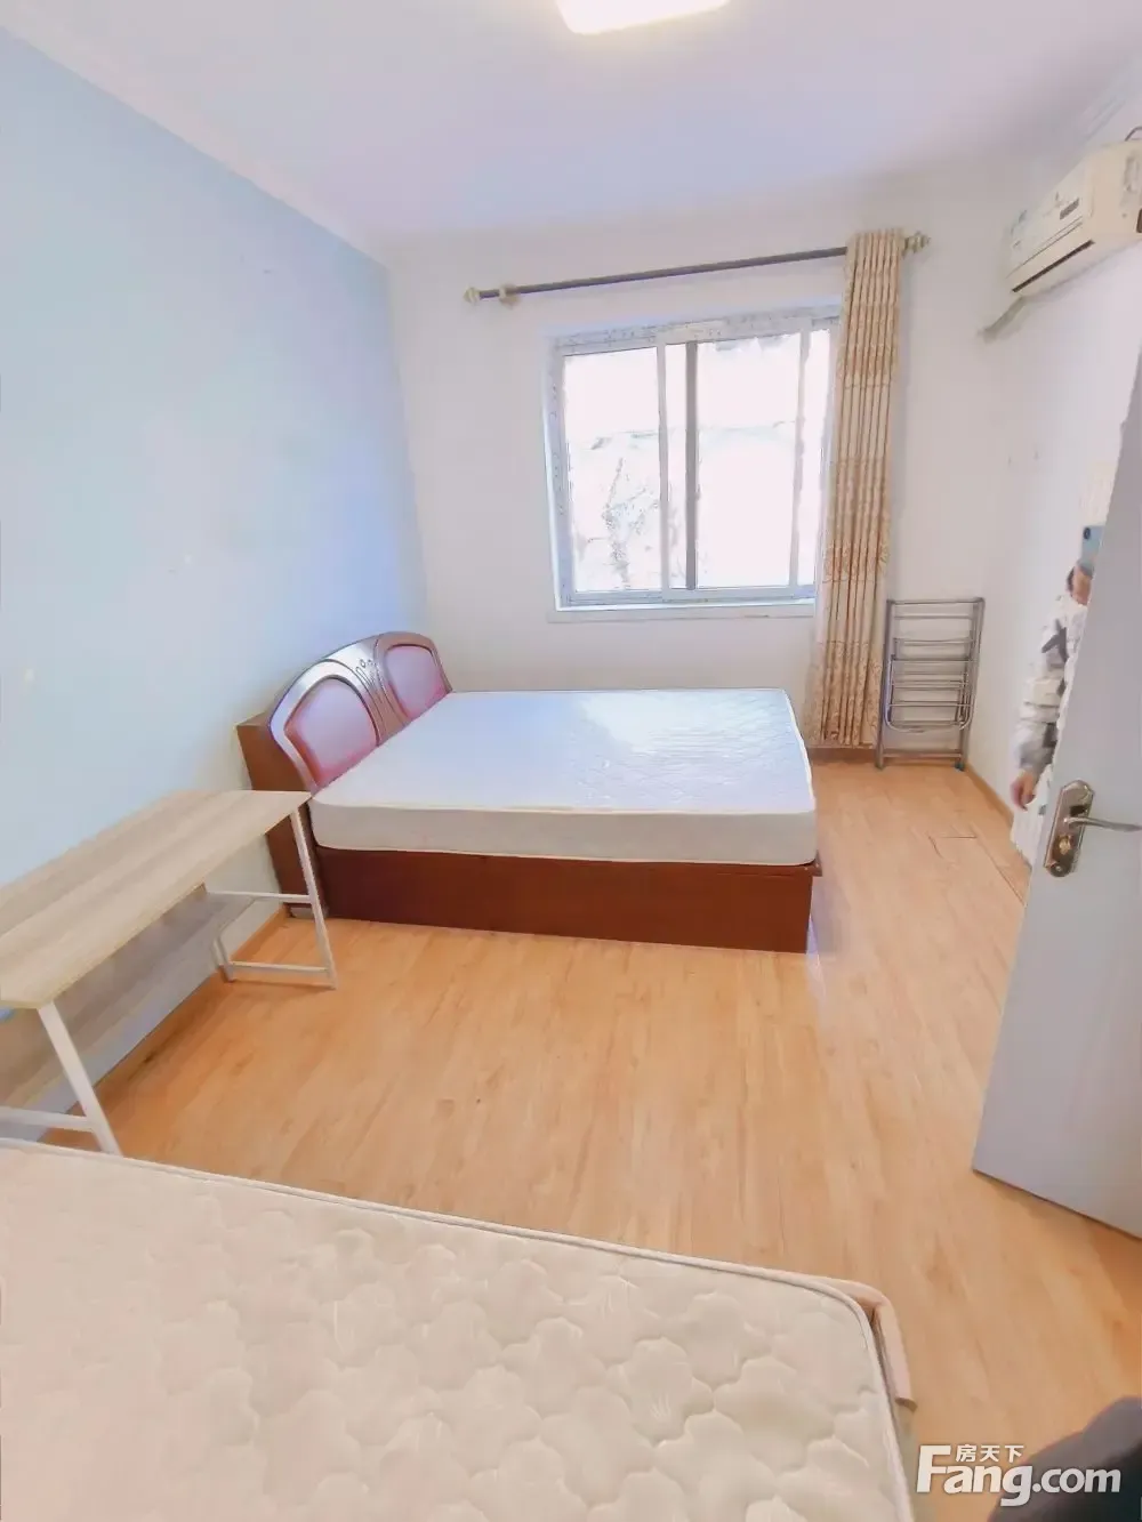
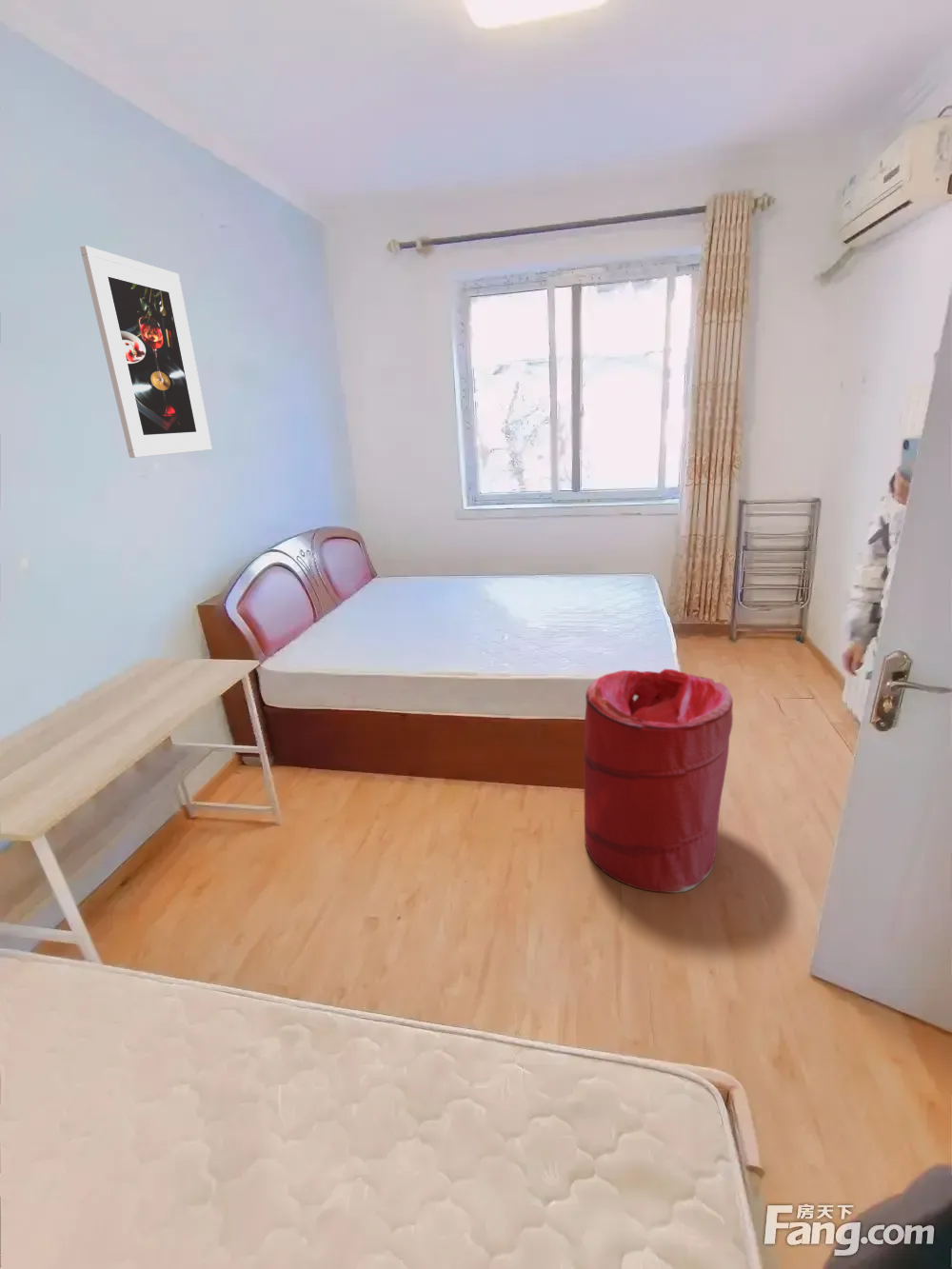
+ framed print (155, 362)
+ laundry hamper (652, 768)
